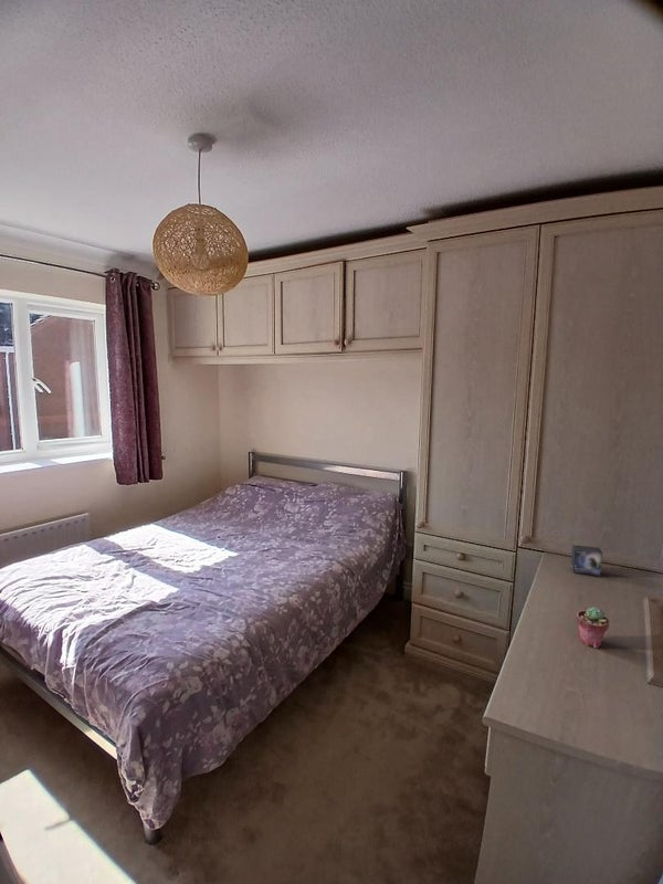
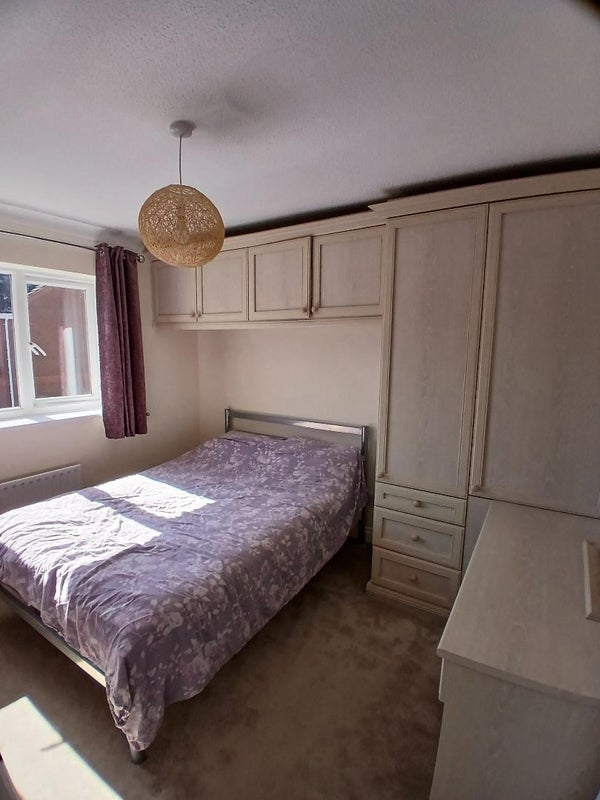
- small box (586, 559)
- potted succulent (592, 624)
